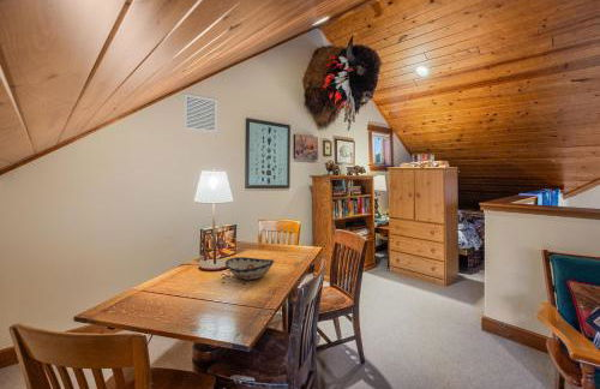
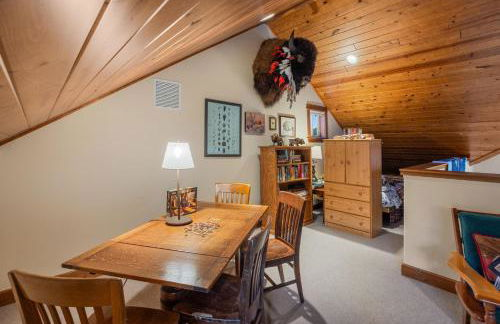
- decorative bowl (250, 269)
